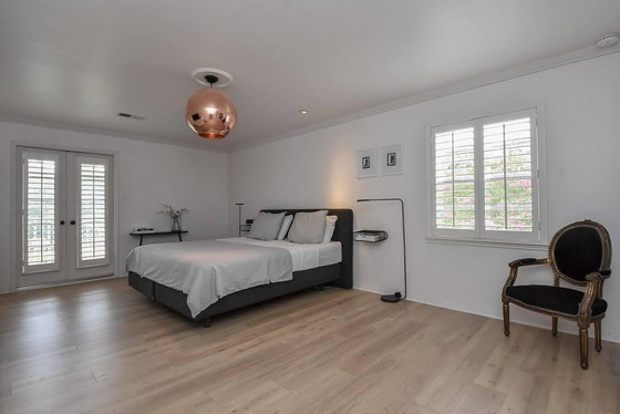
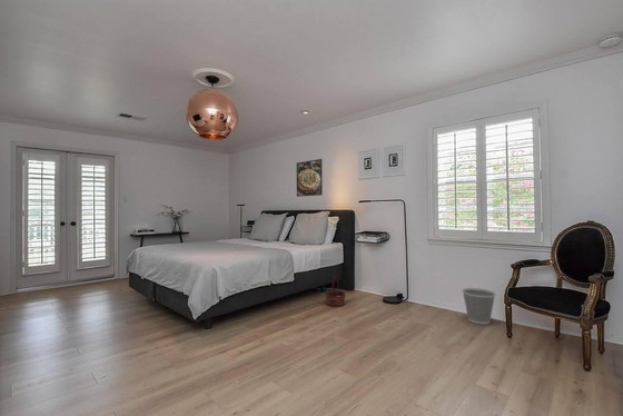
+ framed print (308, 178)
+ wastebasket (478, 306)
+ basket (335, 291)
